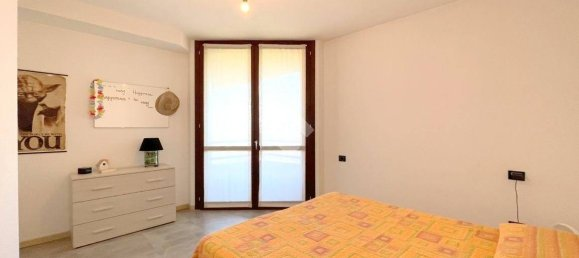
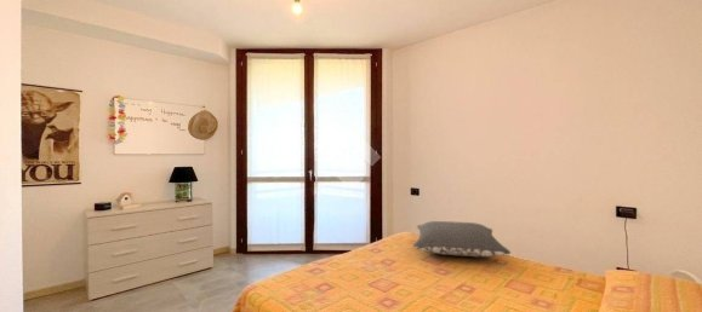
+ pillow (456, 237)
